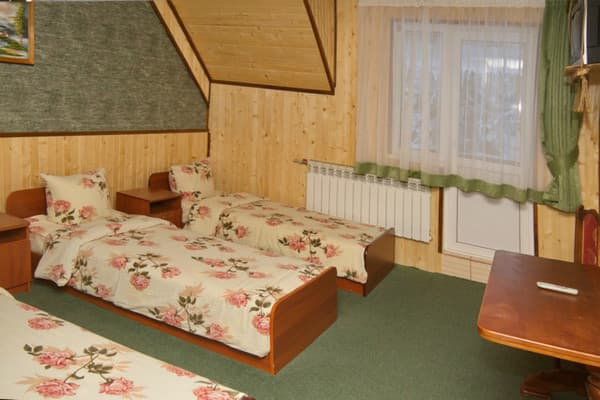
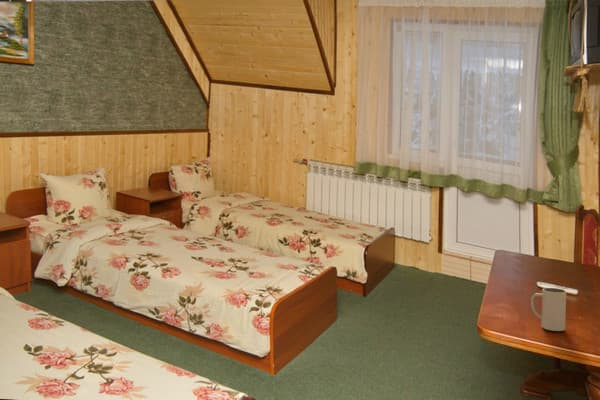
+ mug (548, 308)
